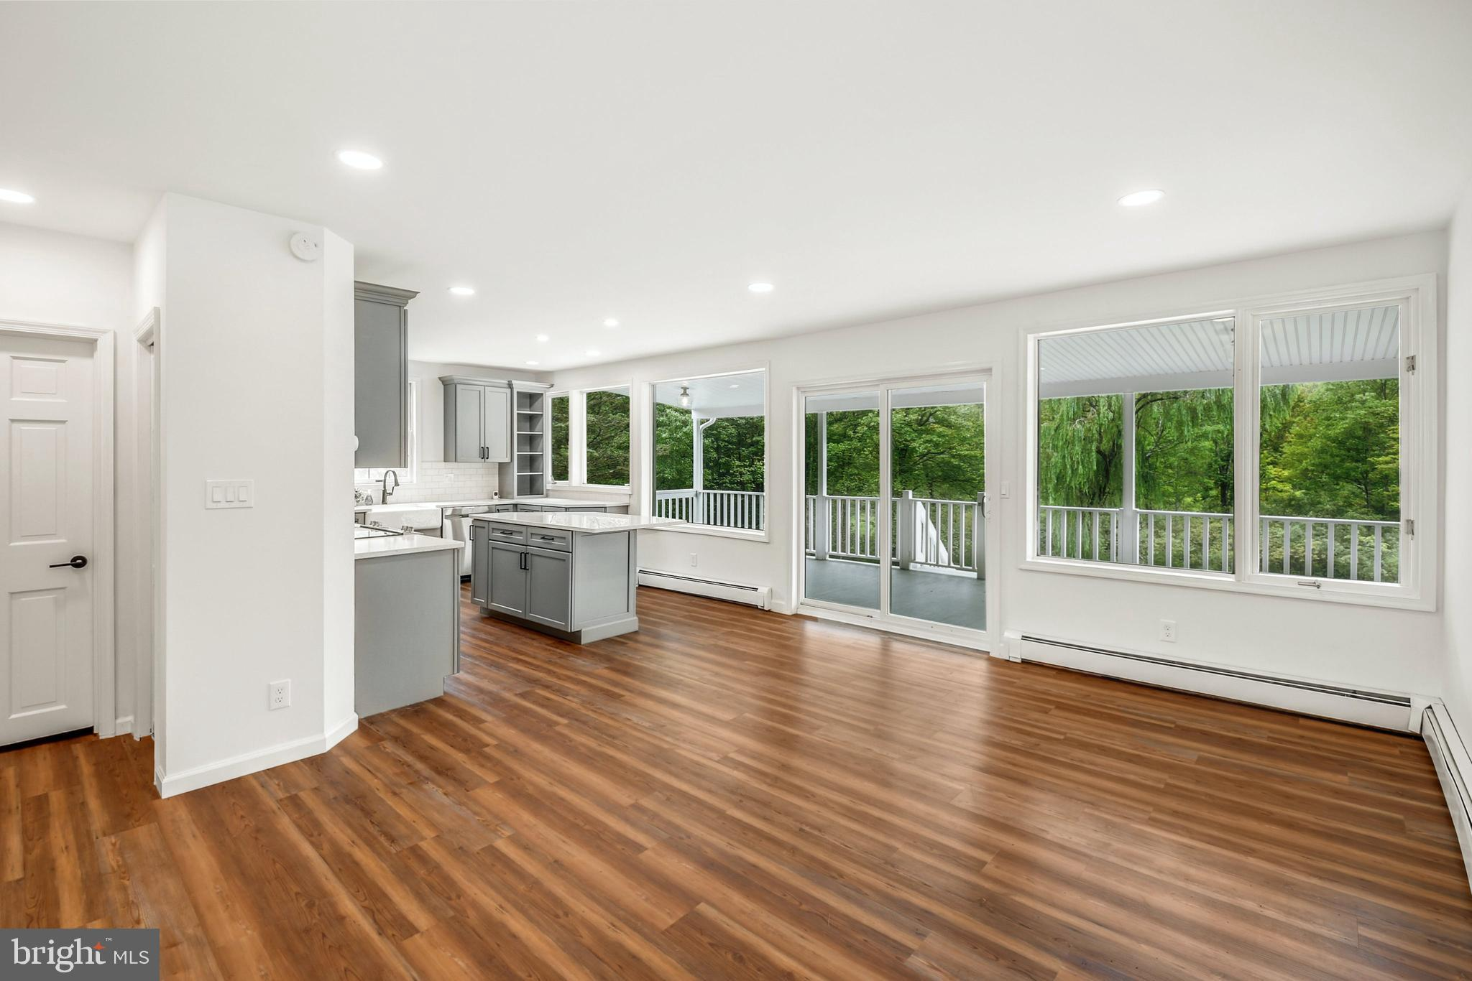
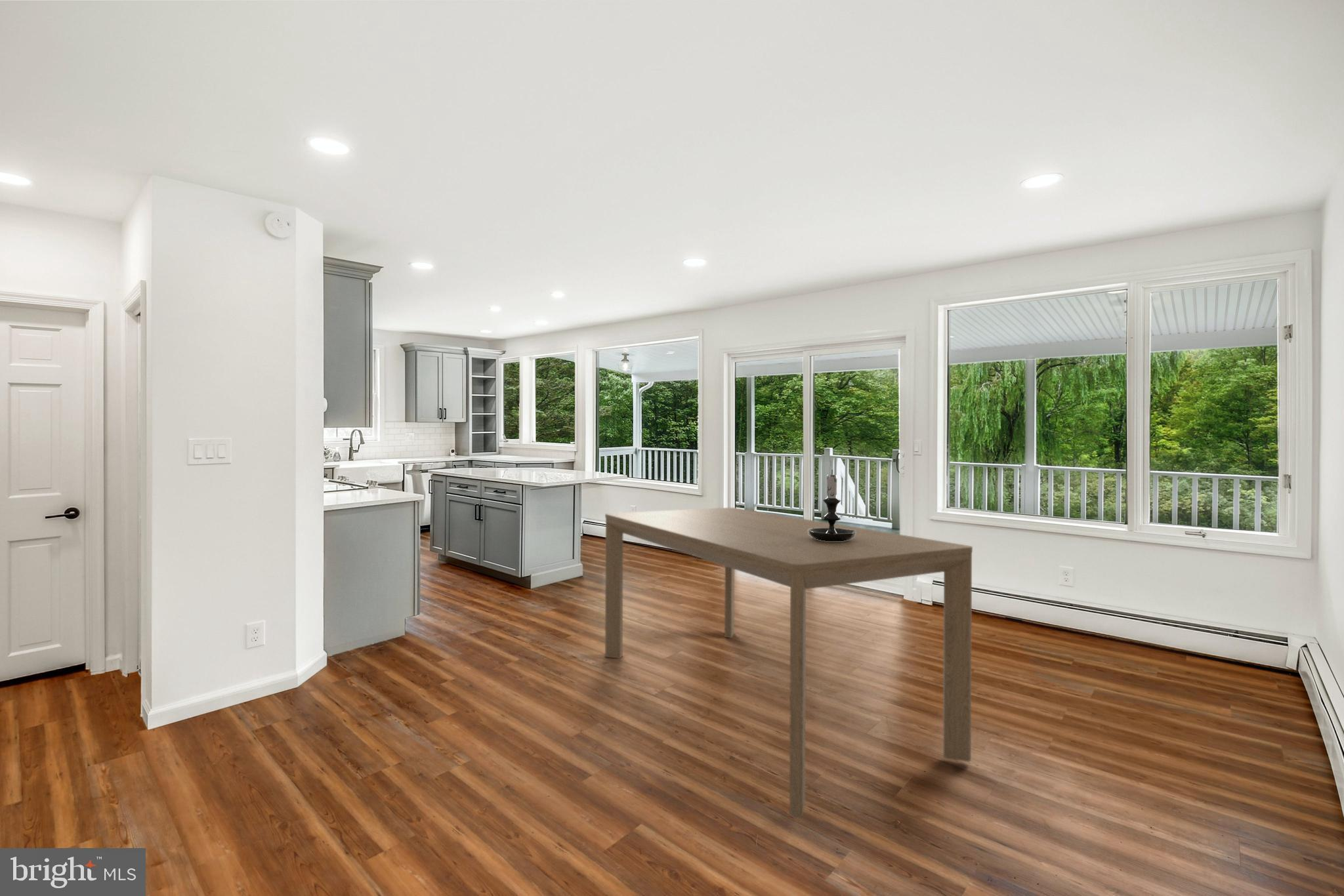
+ dining table (734, 613)
+ candle holder (833, 504)
